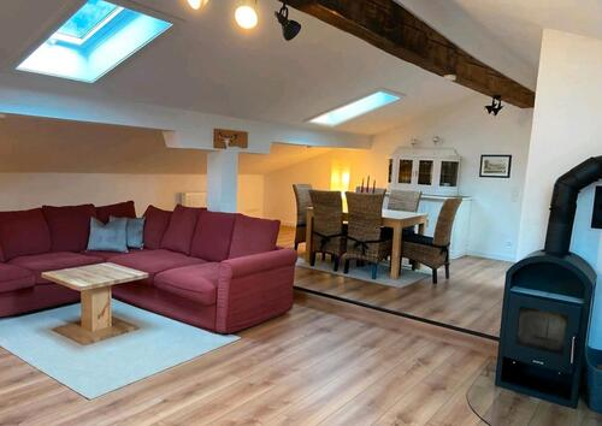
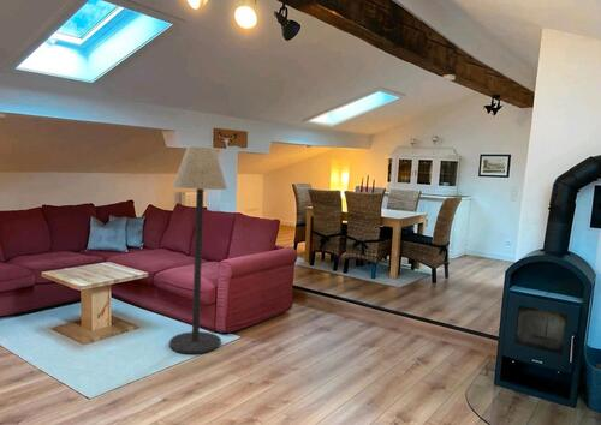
+ floor lamp (198, 247)
